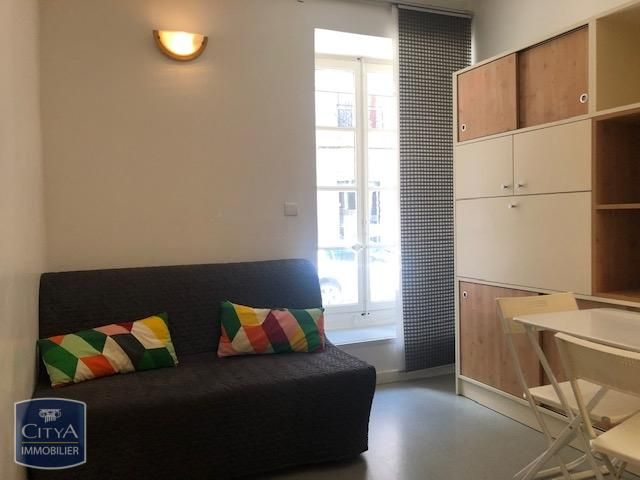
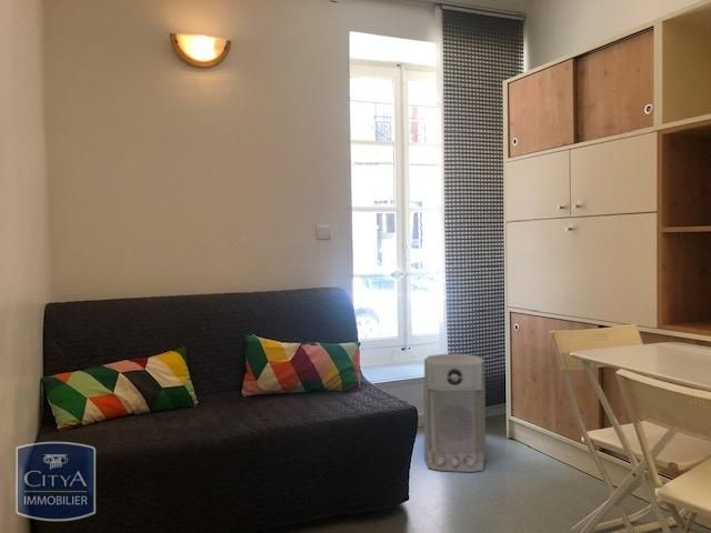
+ air purifier (453, 409)
